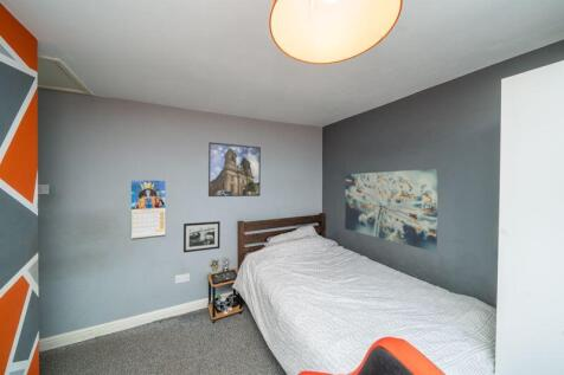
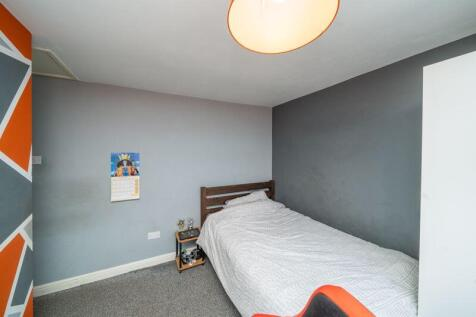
- wall art (382, 205)
- picture frame (201, 235)
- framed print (236, 170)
